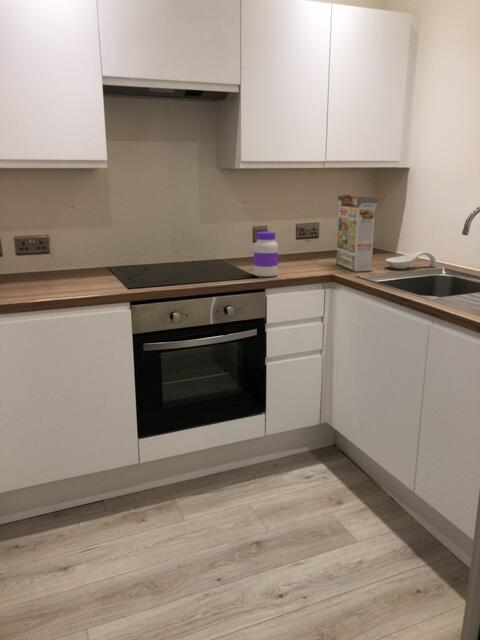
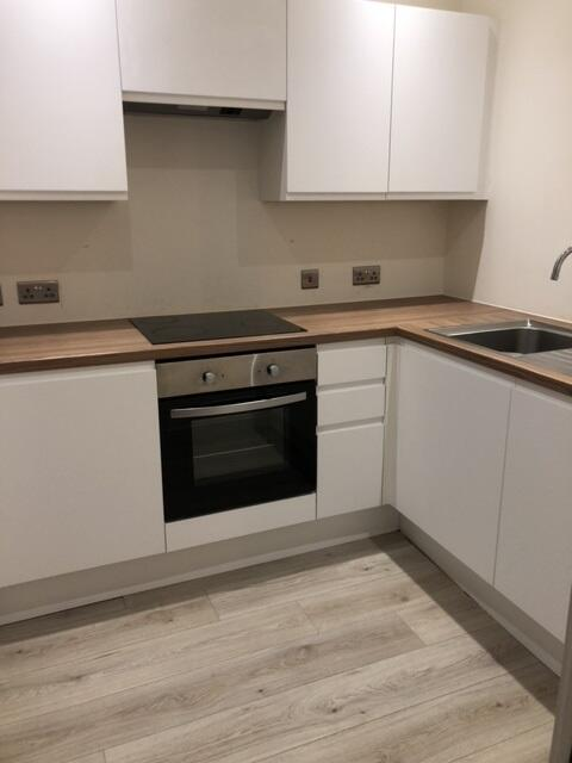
- jar (265, 253)
- cereal box (355, 231)
- spoon rest (411, 259)
